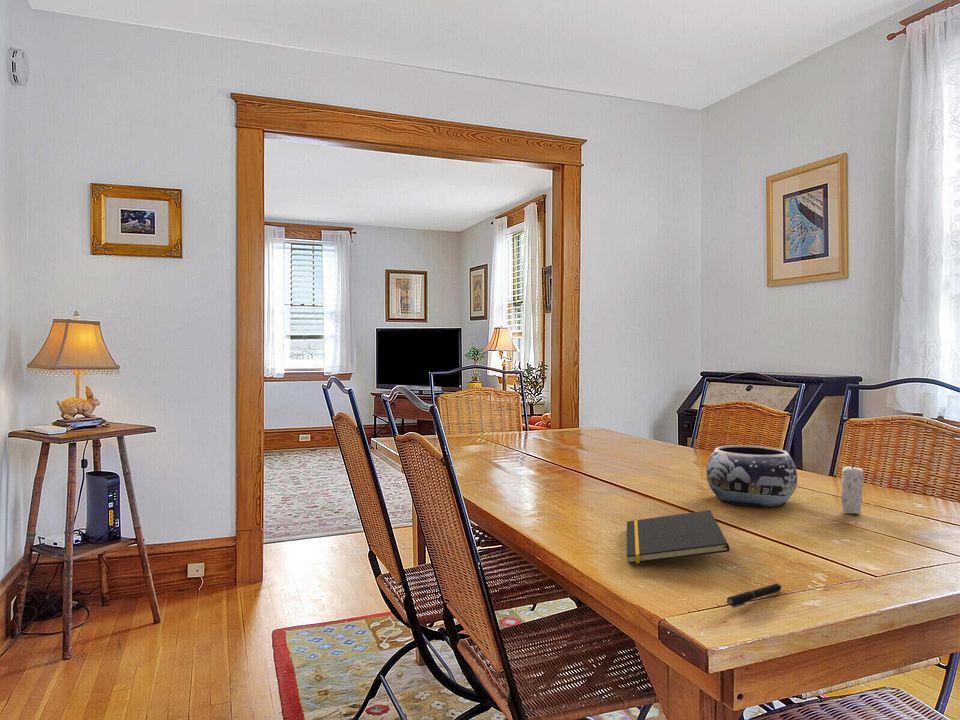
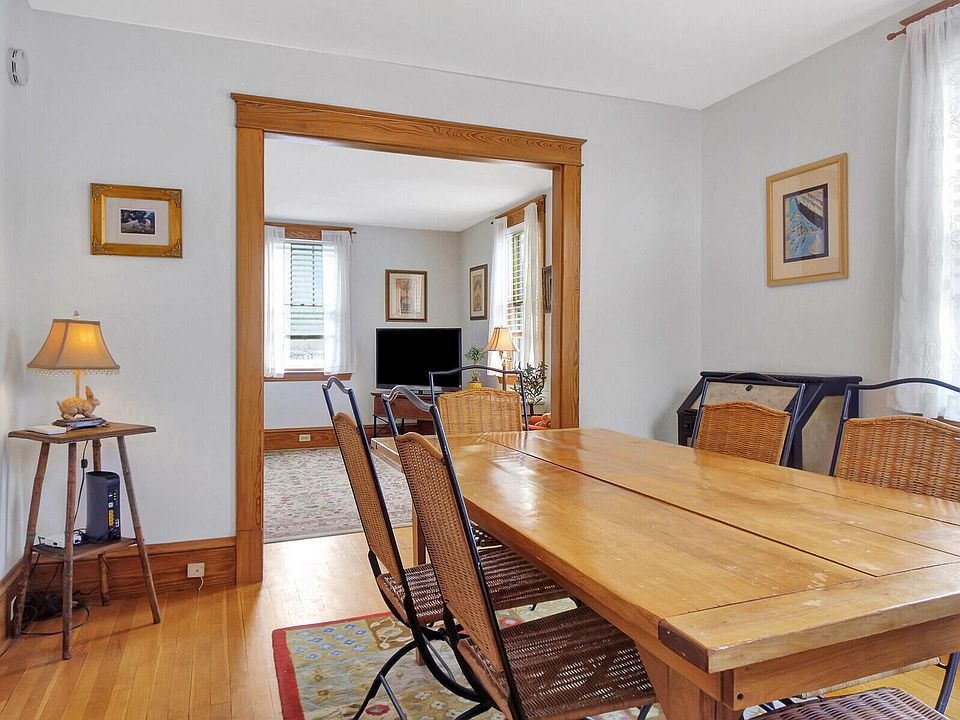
- notepad (672, 534)
- decorative bowl (750, 475)
- candle (851, 485)
- pen (756, 593)
